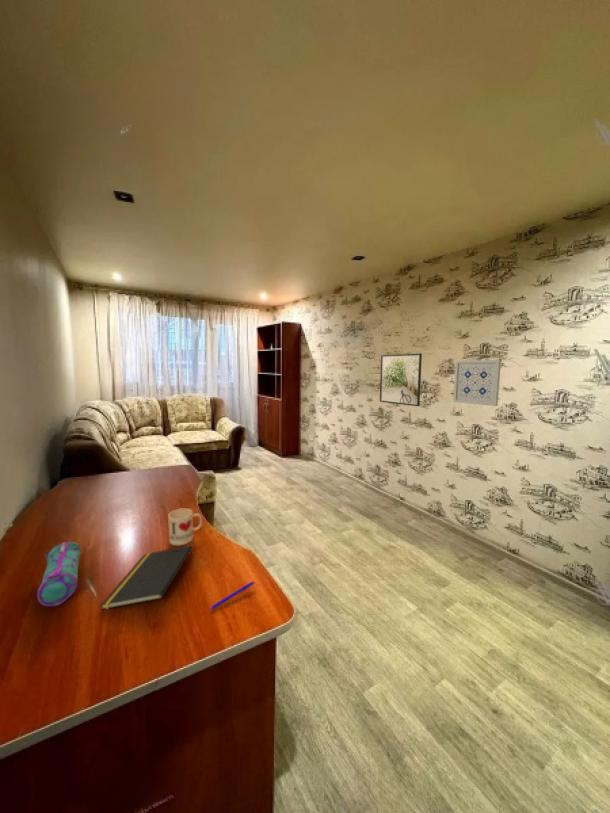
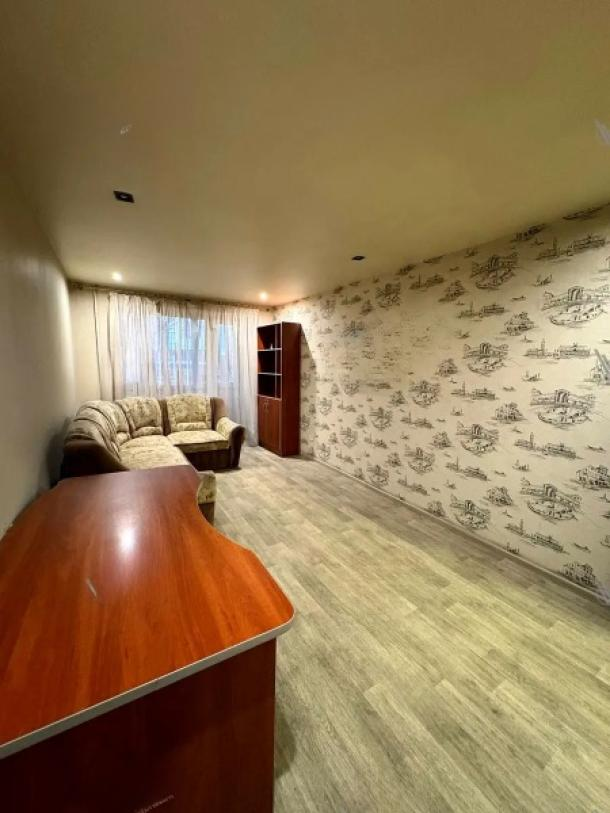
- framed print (399, 379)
- mug (185, 525)
- pencil case (60, 570)
- pen (232, 595)
- wall art (475, 382)
- notepad (151, 573)
